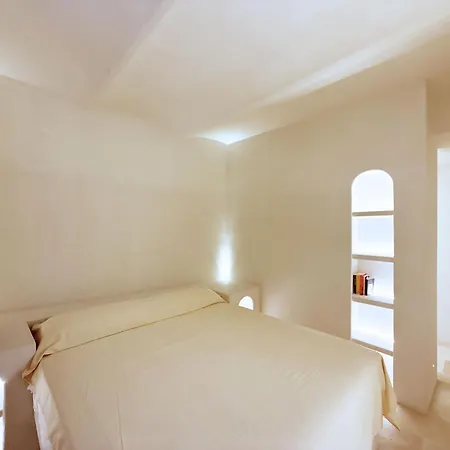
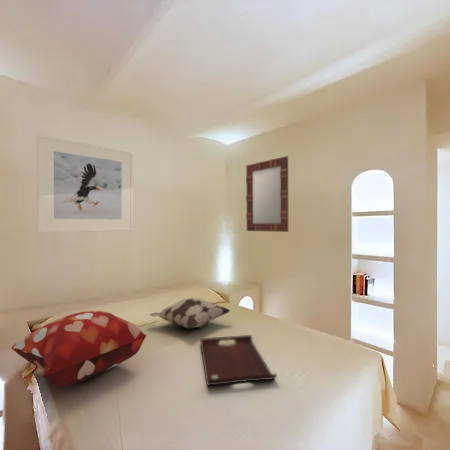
+ home mirror (265, 196)
+ serving tray (233, 357)
+ decorative pillow (83, 341)
+ decorative pillow (190, 312)
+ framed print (90, 188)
